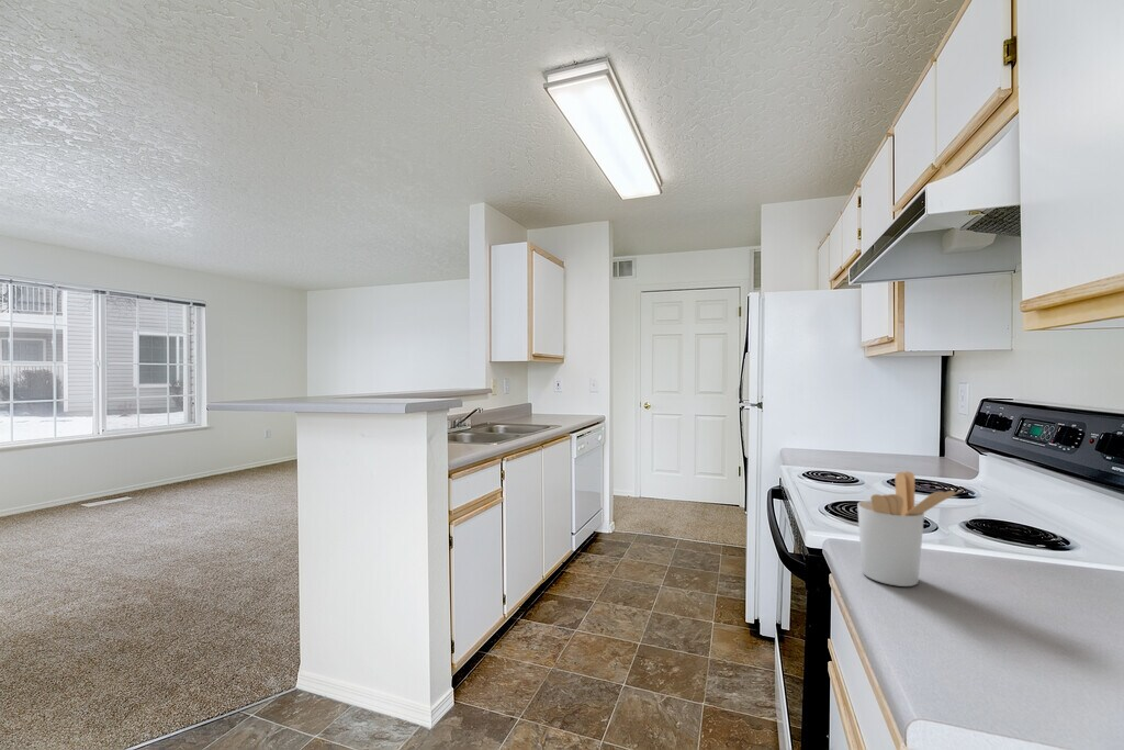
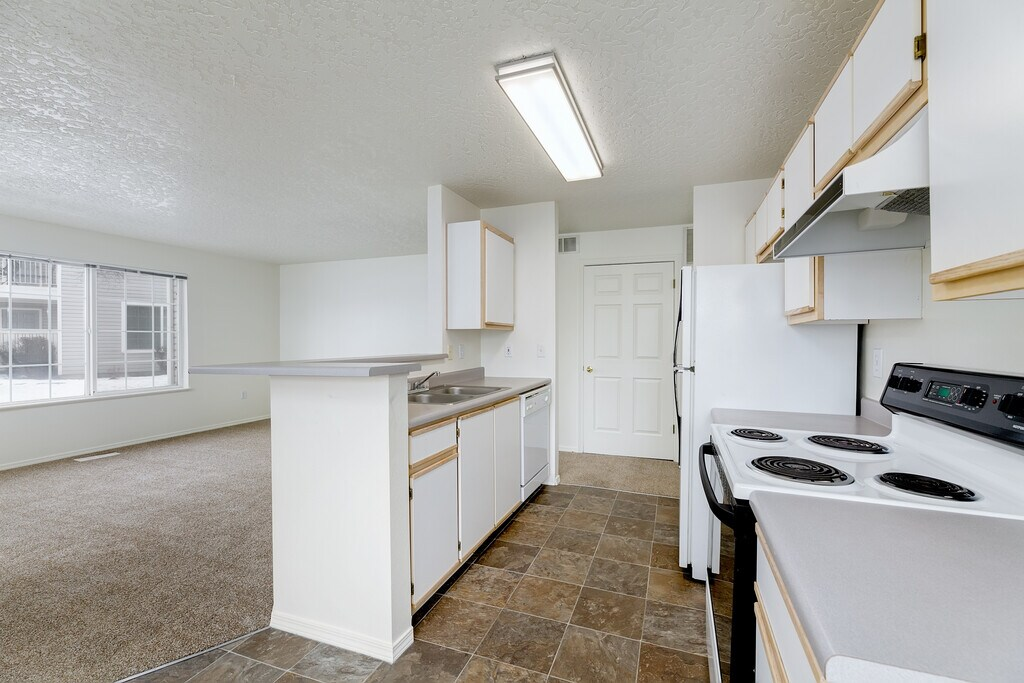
- utensil holder (906, 529)
